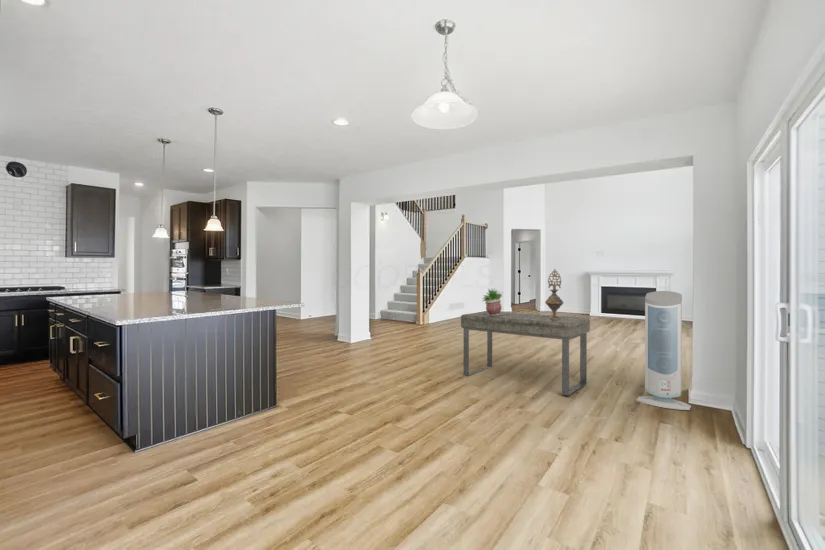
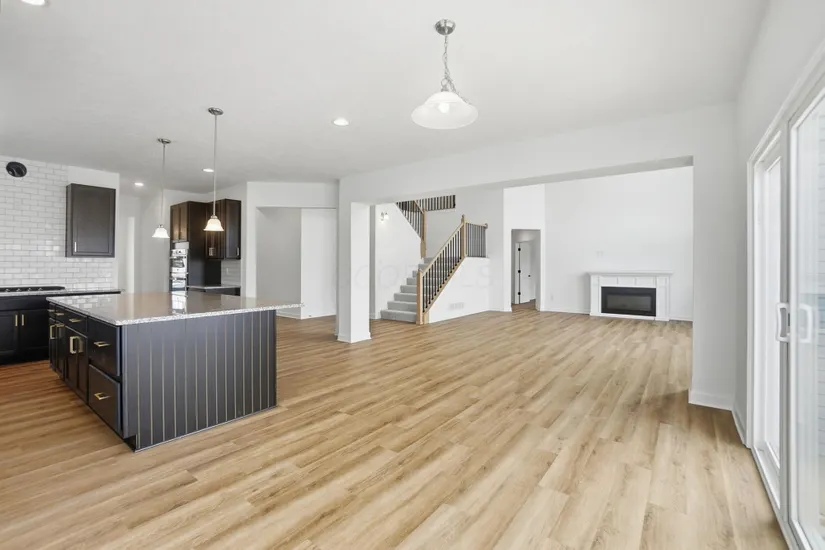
- decorative urn (554, 293)
- potted plant (493, 301)
- bench (524, 335)
- air purifier (663, 347)
